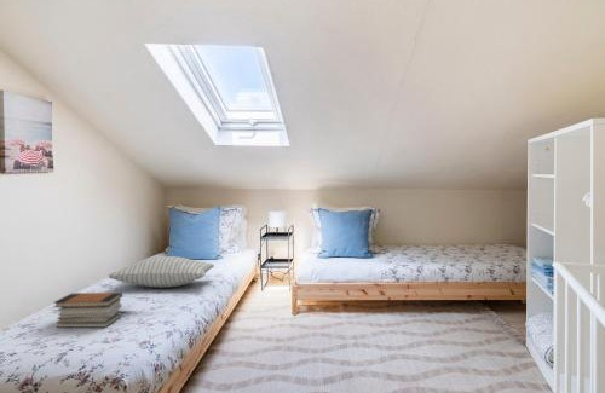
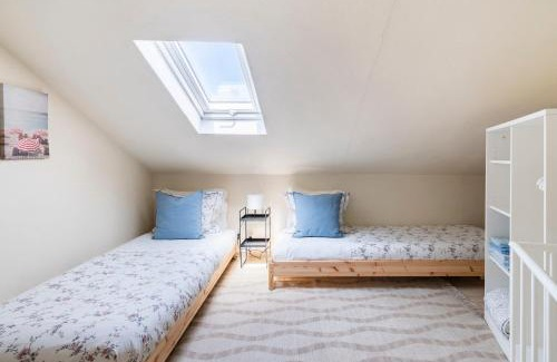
- book stack (90, 310)
- pillow (165, 271)
